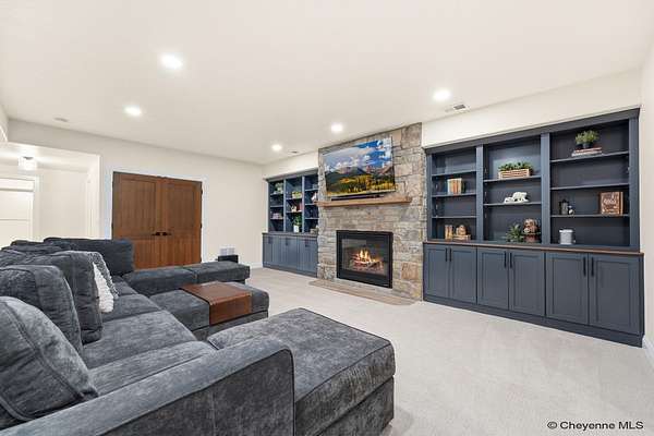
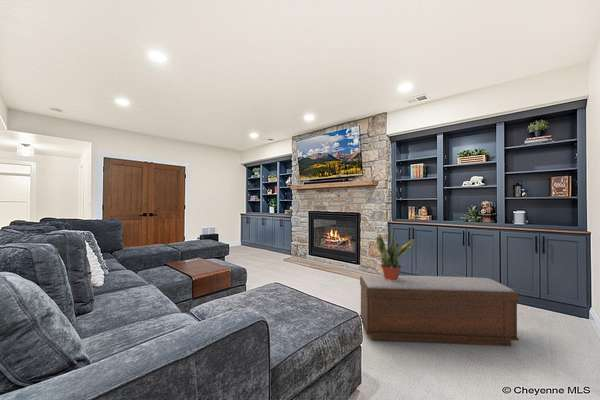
+ potted plant (394, 253)
+ bench (431, 306)
